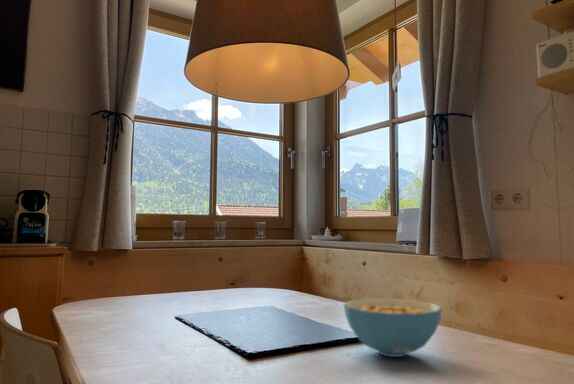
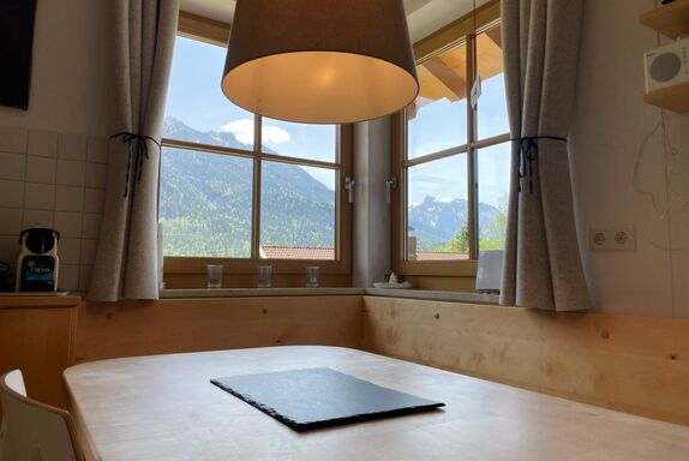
- cereal bowl (392, 328)
